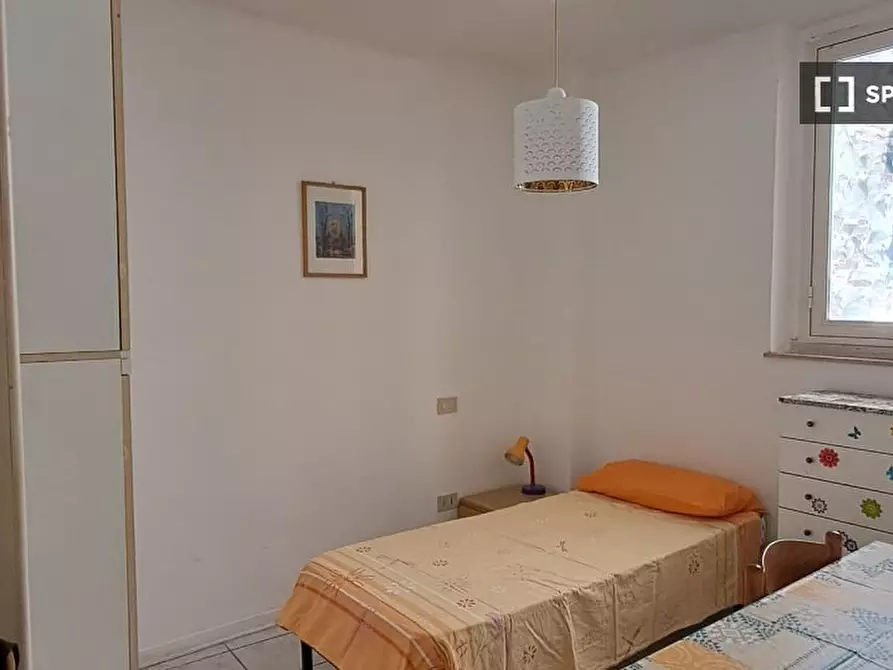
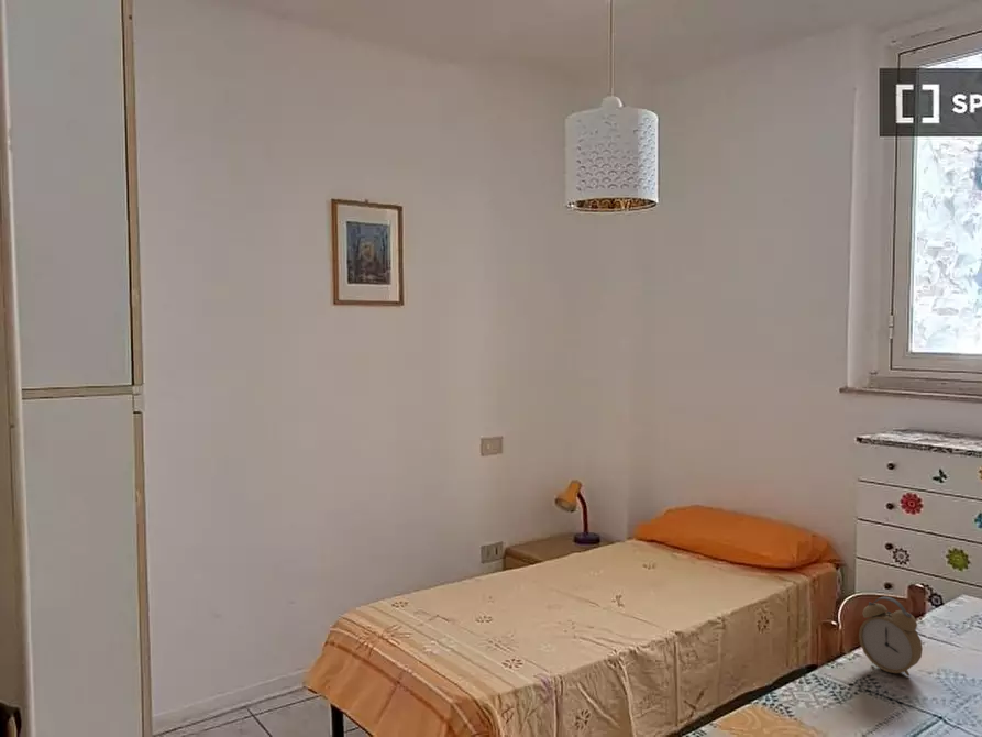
+ alarm clock (889, 634)
